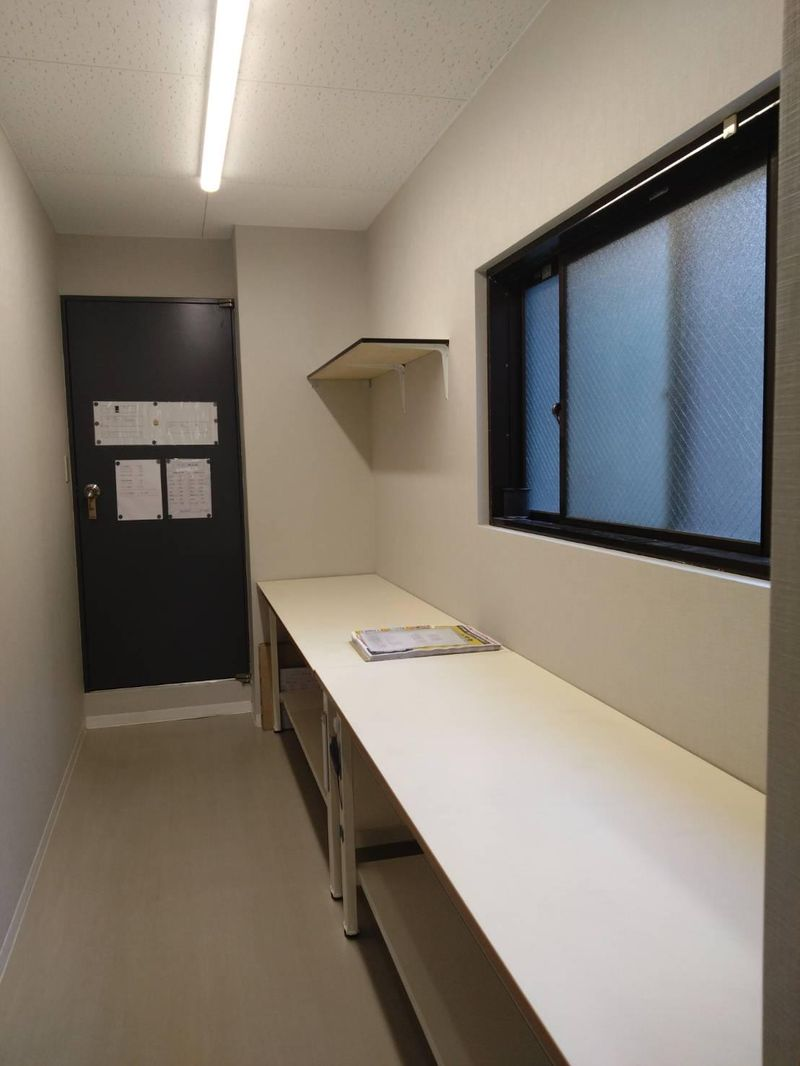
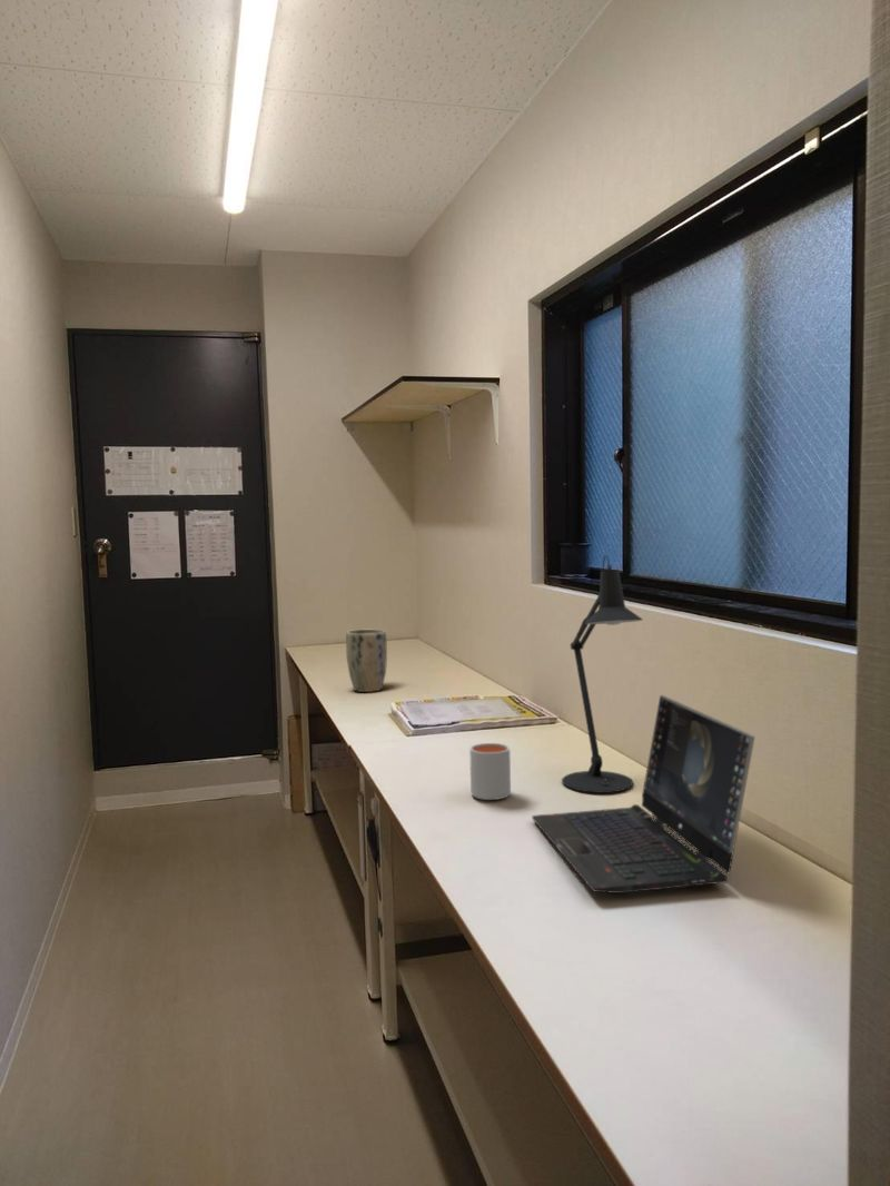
+ plant pot (366, 660)
+ laptop computer (643, 787)
+ desk lamp (584, 672)
+ mug (488, 769)
